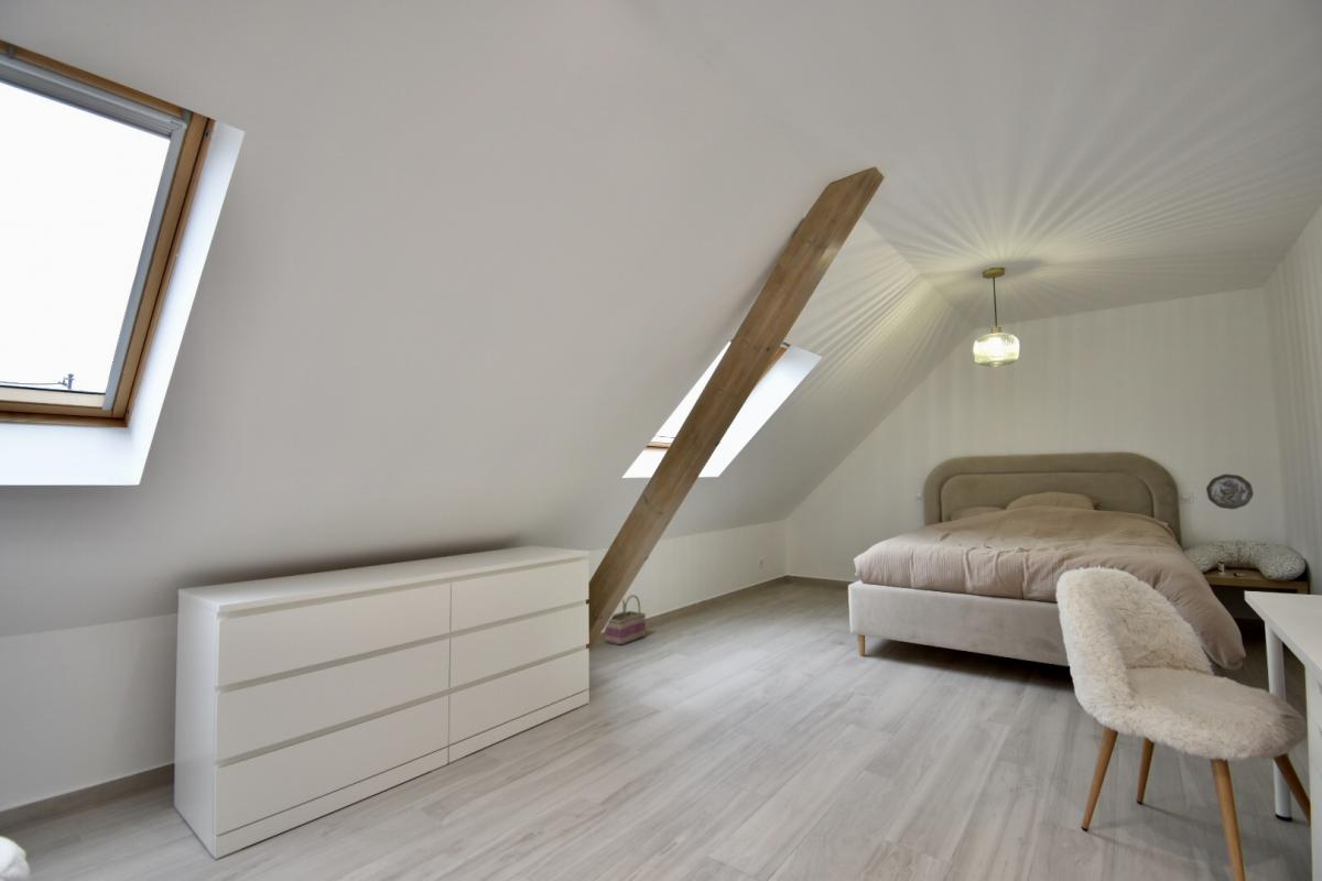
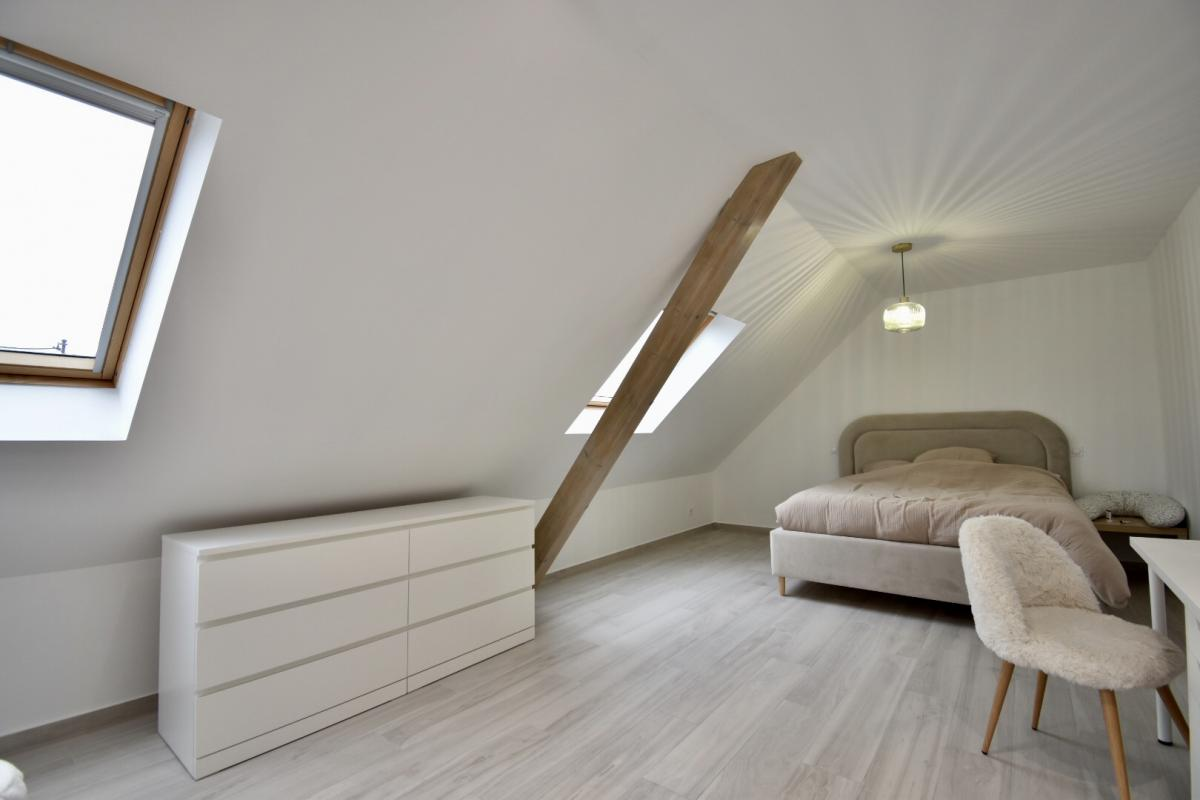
- basket (625, 617)
- decorative plate (1228, 491)
